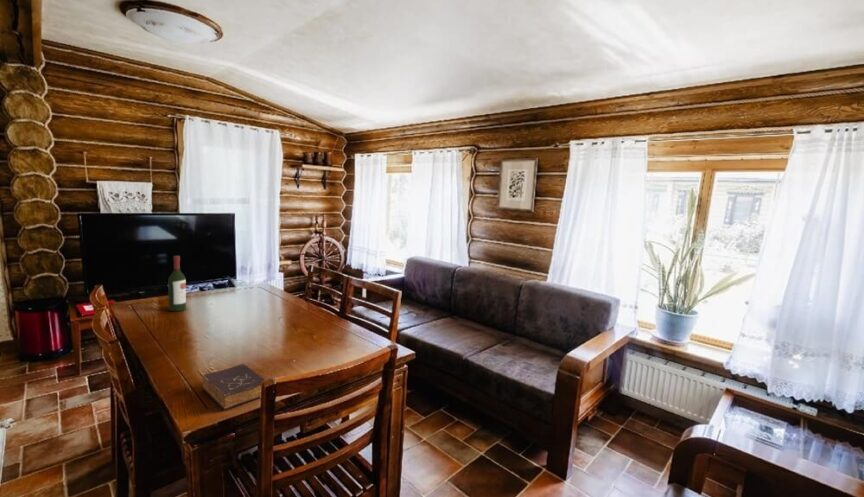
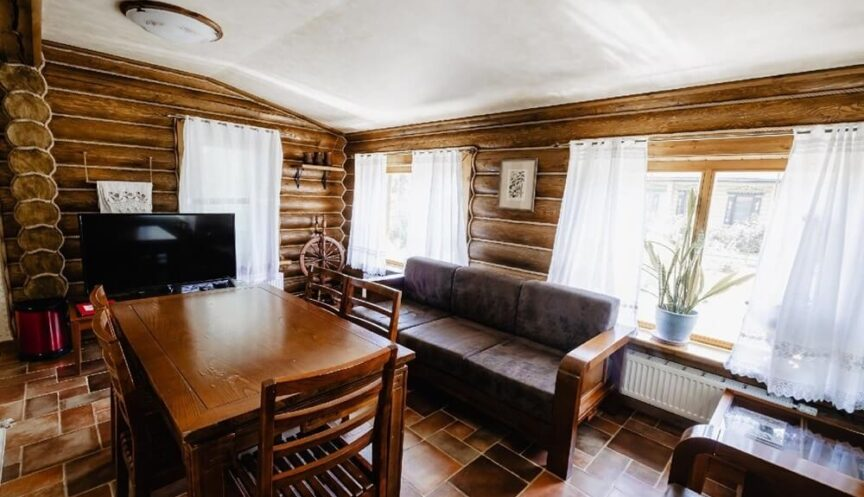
- book (235, 384)
- wine bottle (177, 282)
